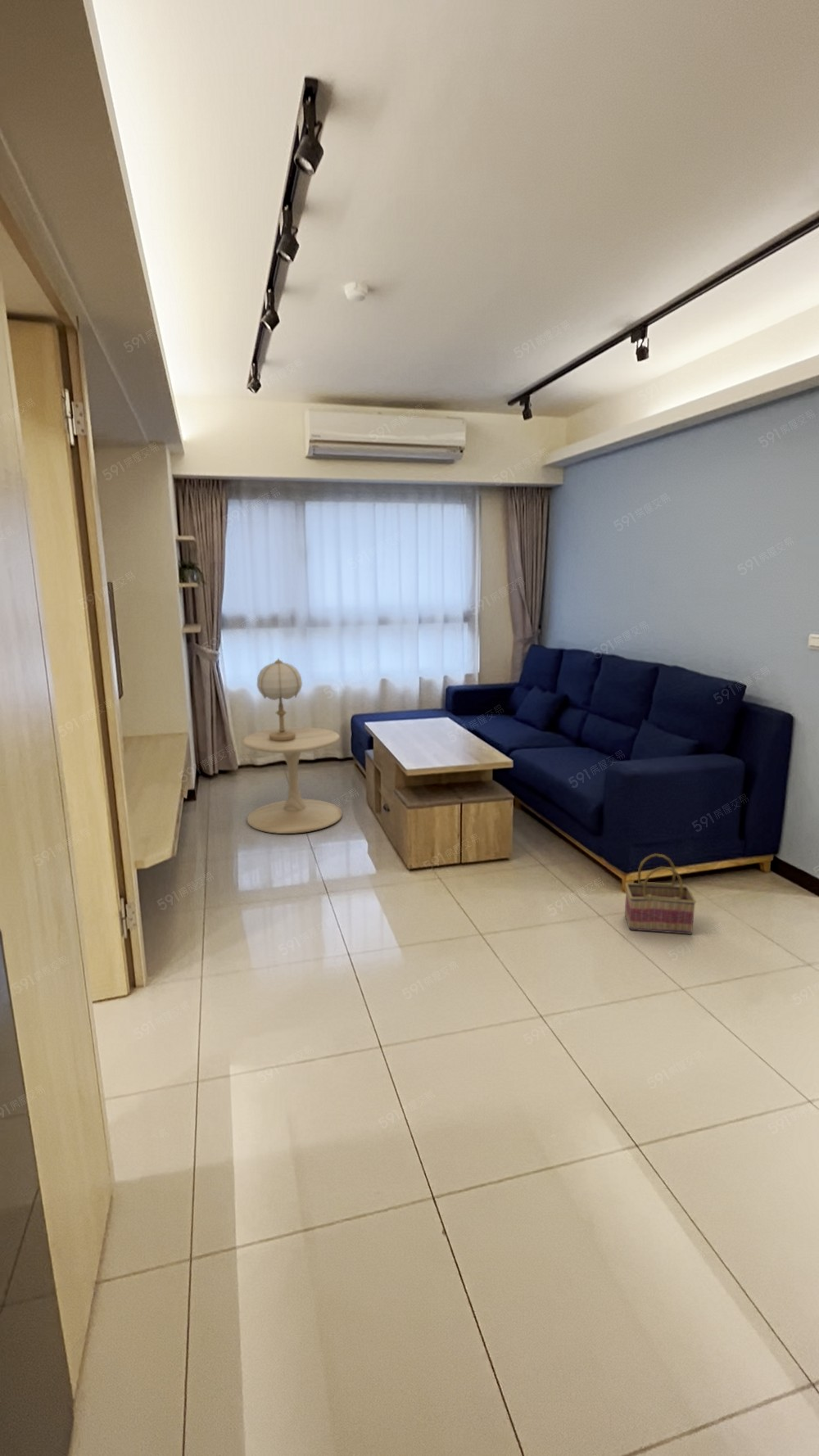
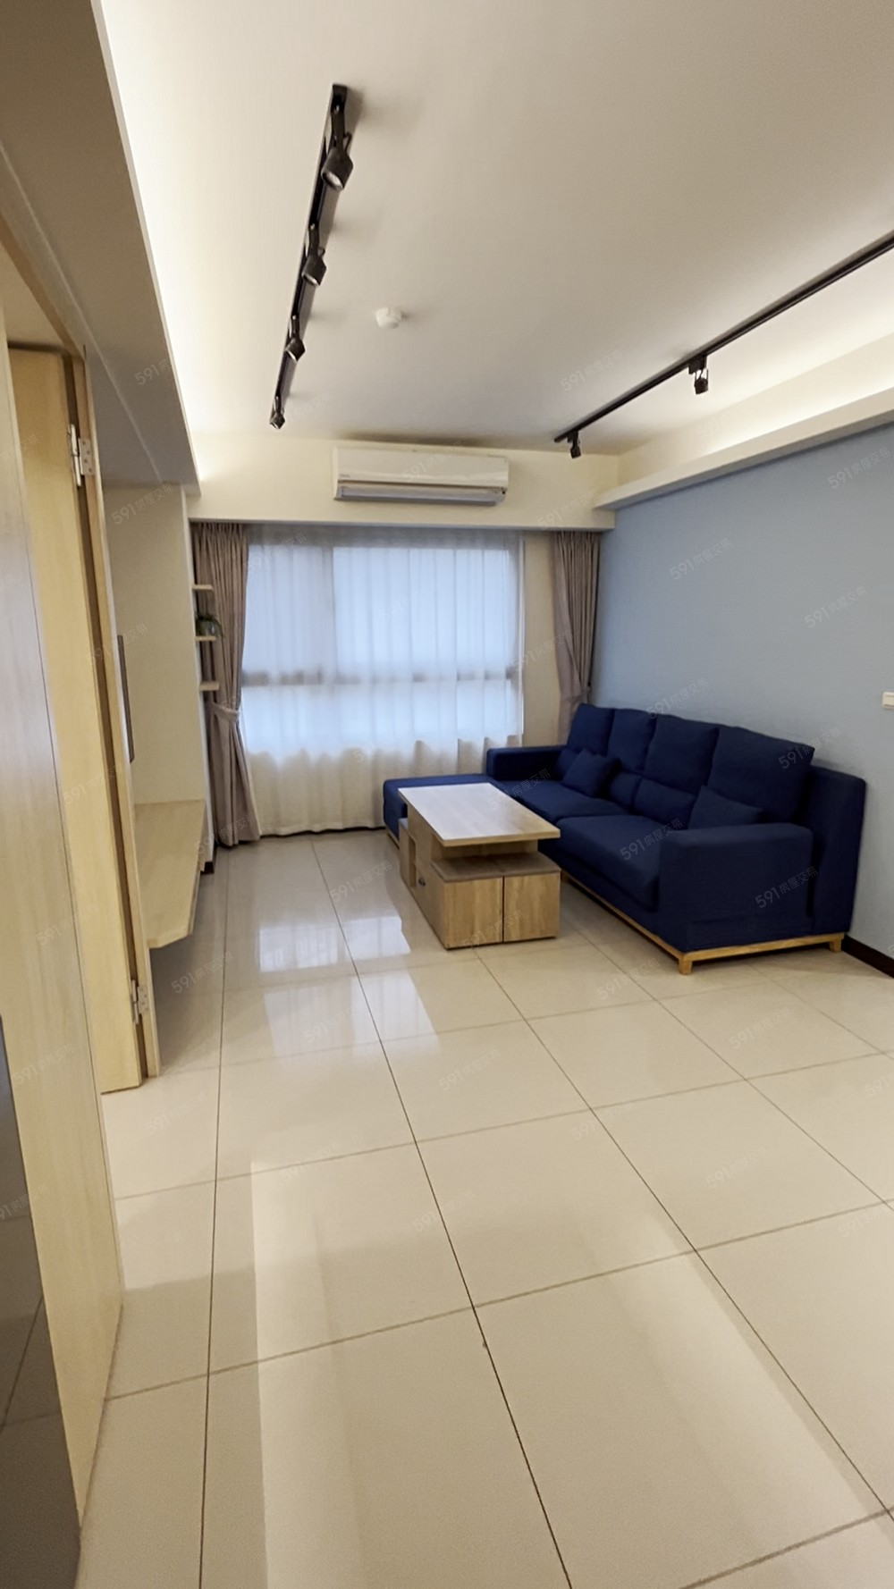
- basket (659, 892)
- table lamp (280, 696)
- side table (293, 777)
